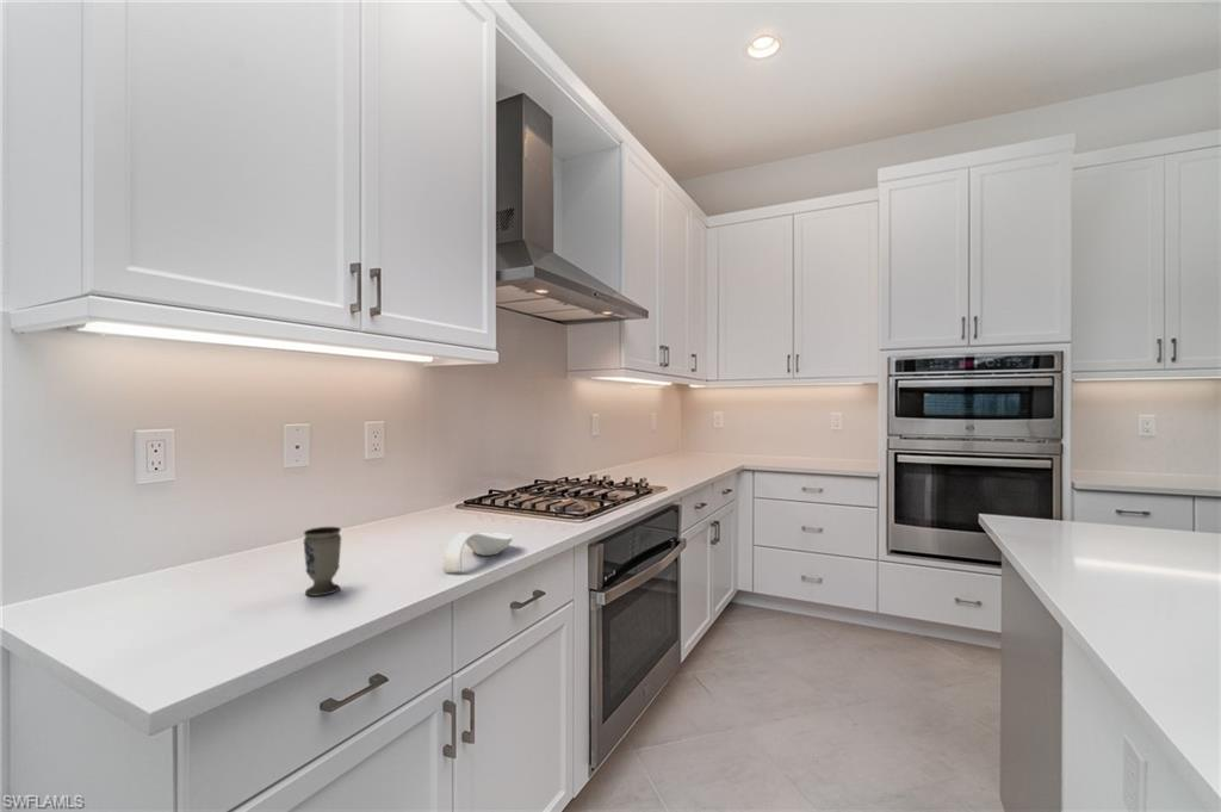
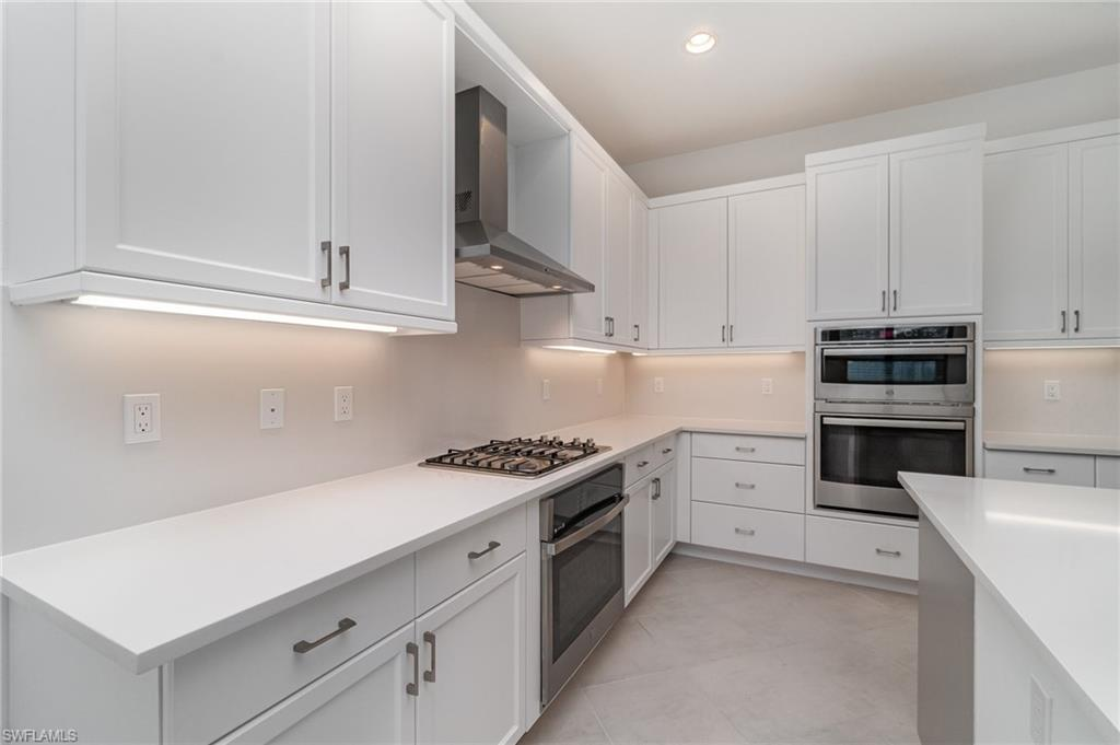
- spoon rest (477, 543)
- cup (322, 559)
